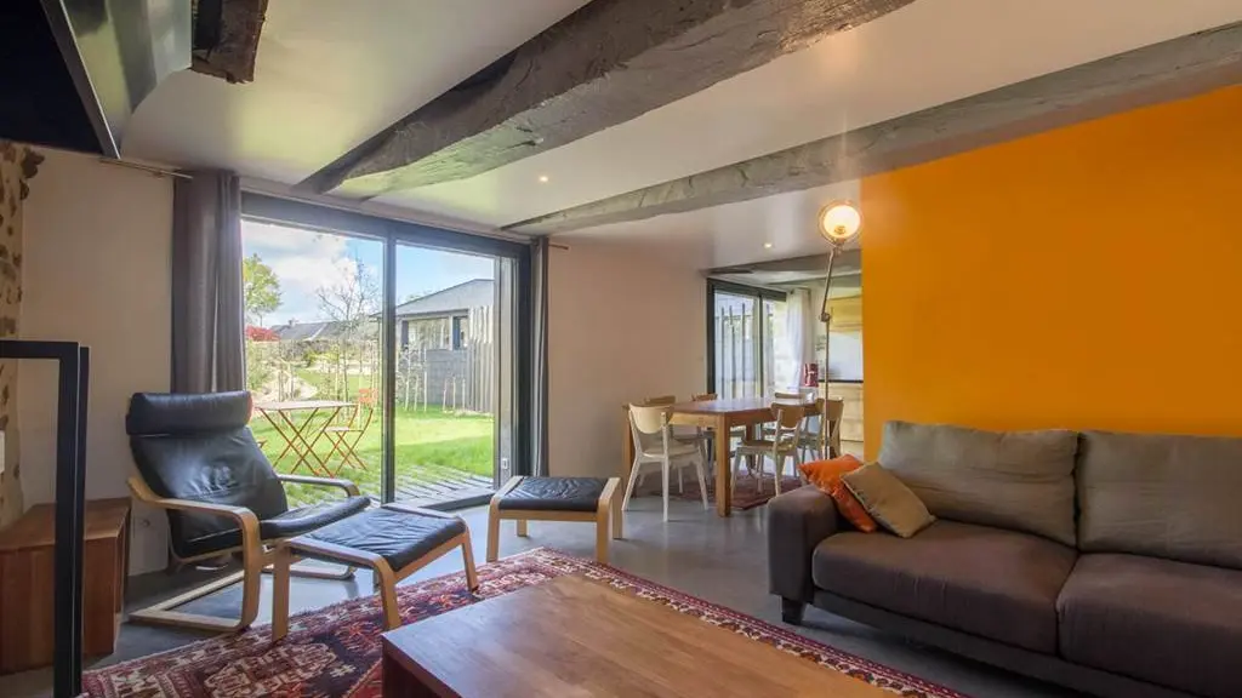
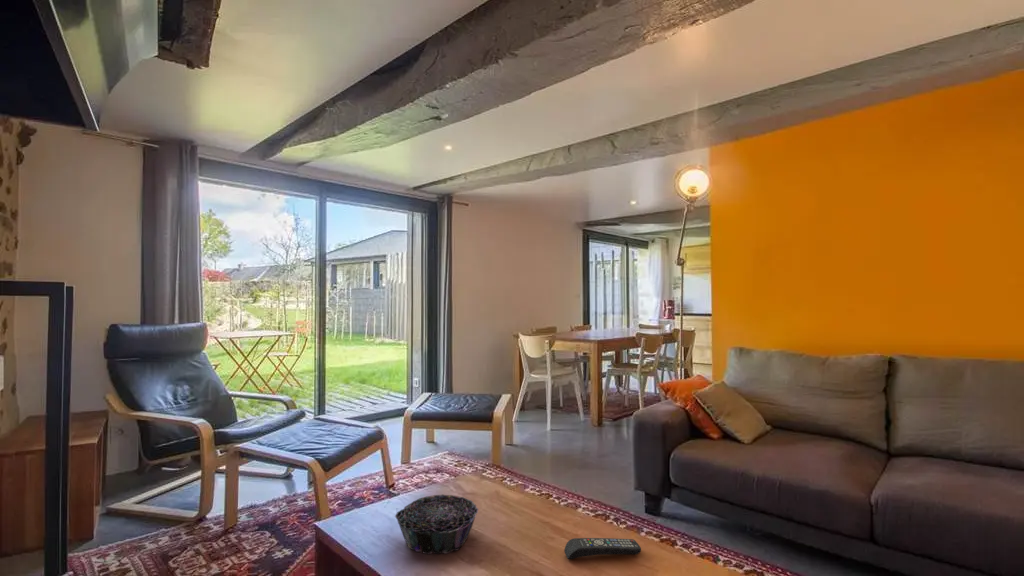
+ decorative bowl (437, 524)
+ remote control (602, 547)
